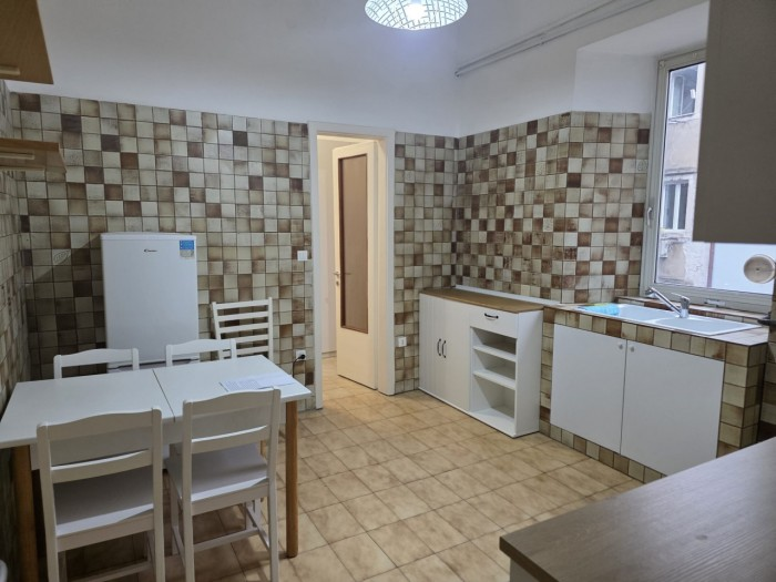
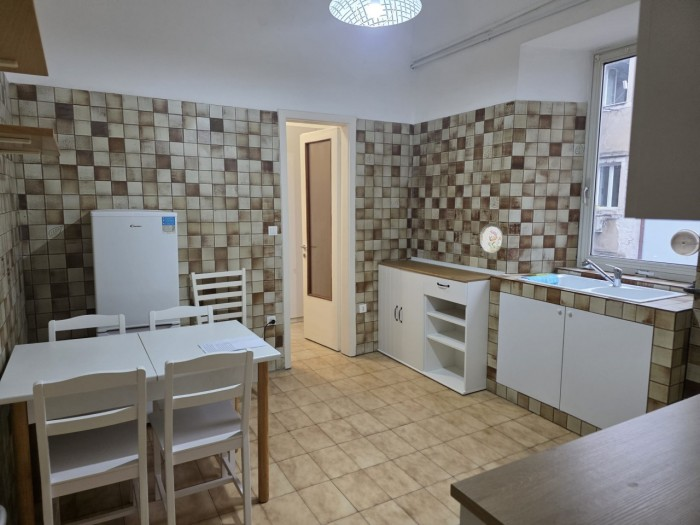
+ decorative plate (491, 238)
